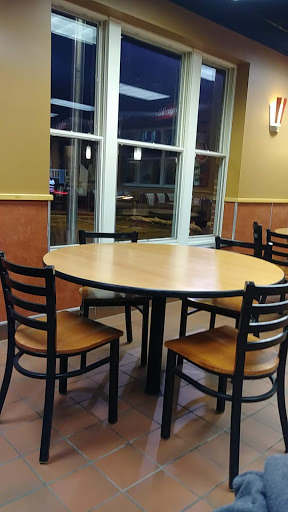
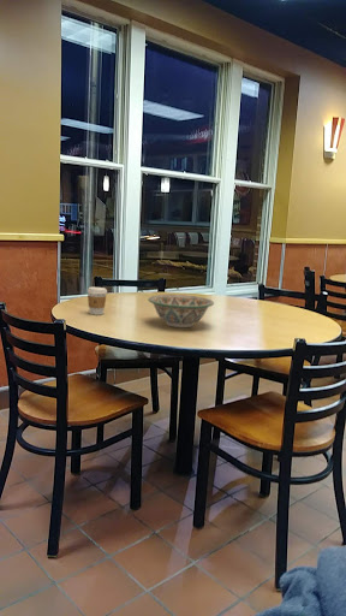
+ coffee cup (96, 300)
+ decorative bowl (180, 312)
